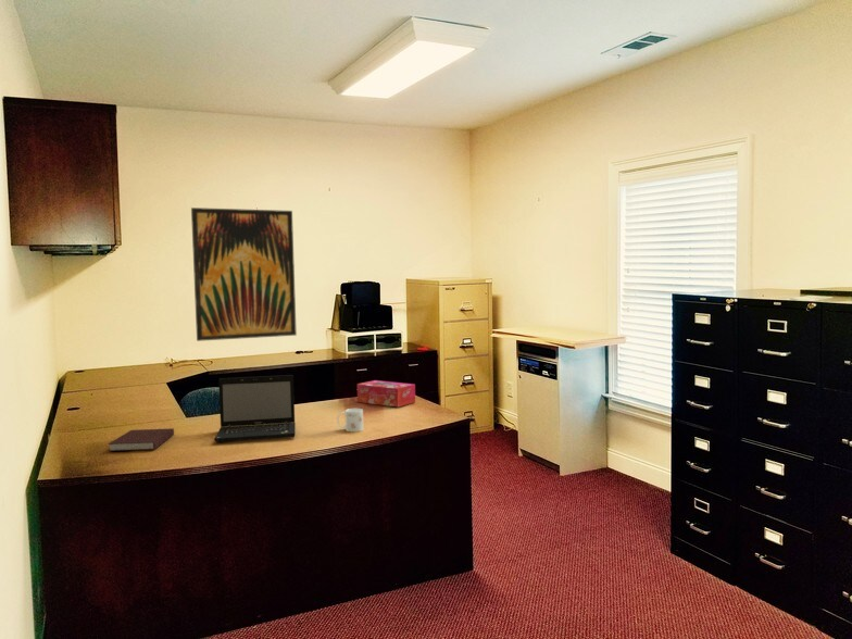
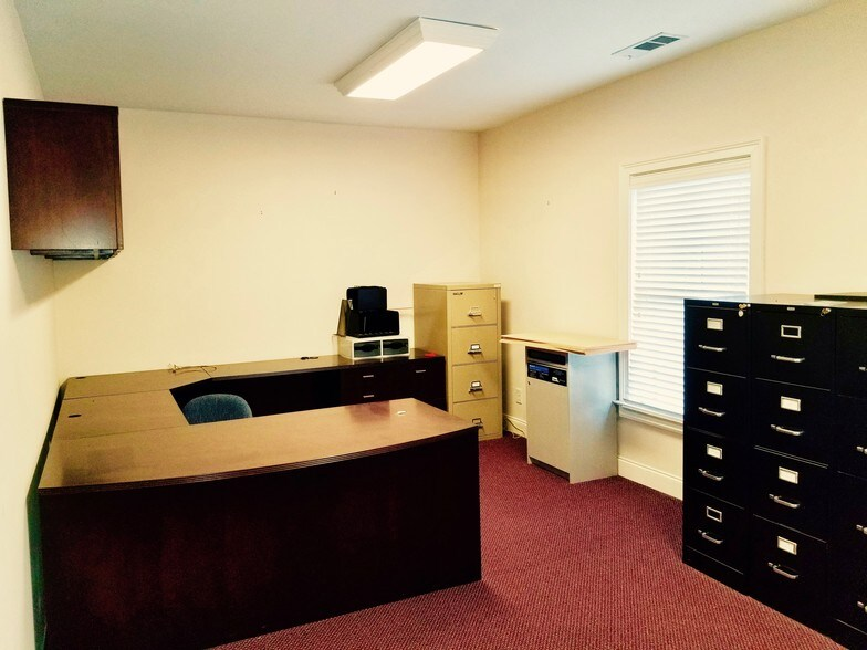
- wall art (246, 274)
- notebook (142, 439)
- laptop (255, 408)
- tissue box (386, 392)
- mug (350, 419)
